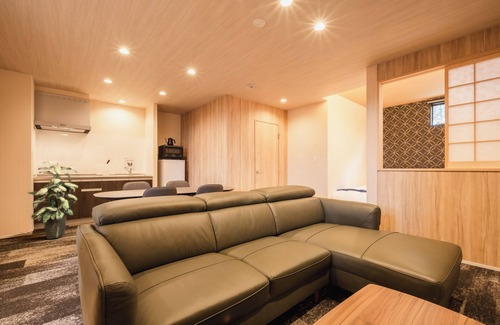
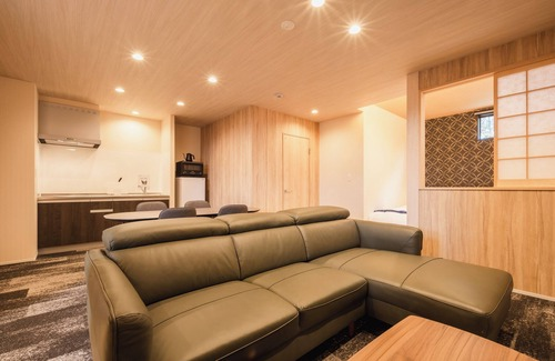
- indoor plant (54, 199)
